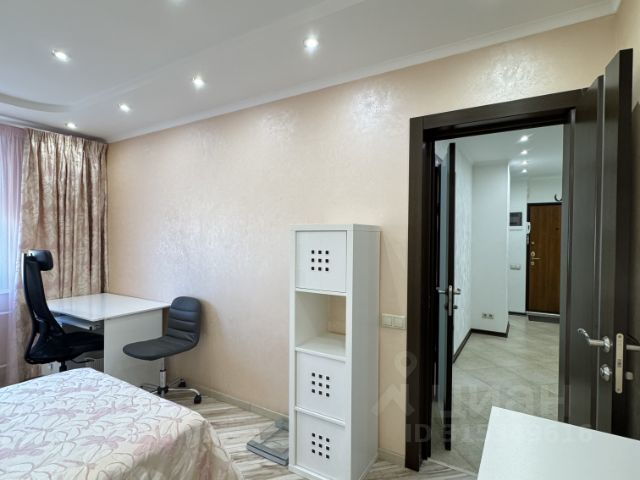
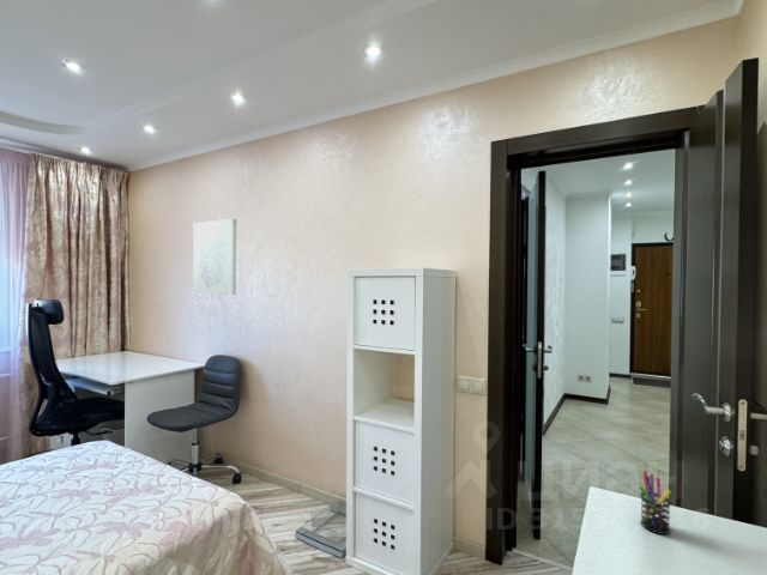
+ pen holder (651, 501)
+ wall art (213, 258)
